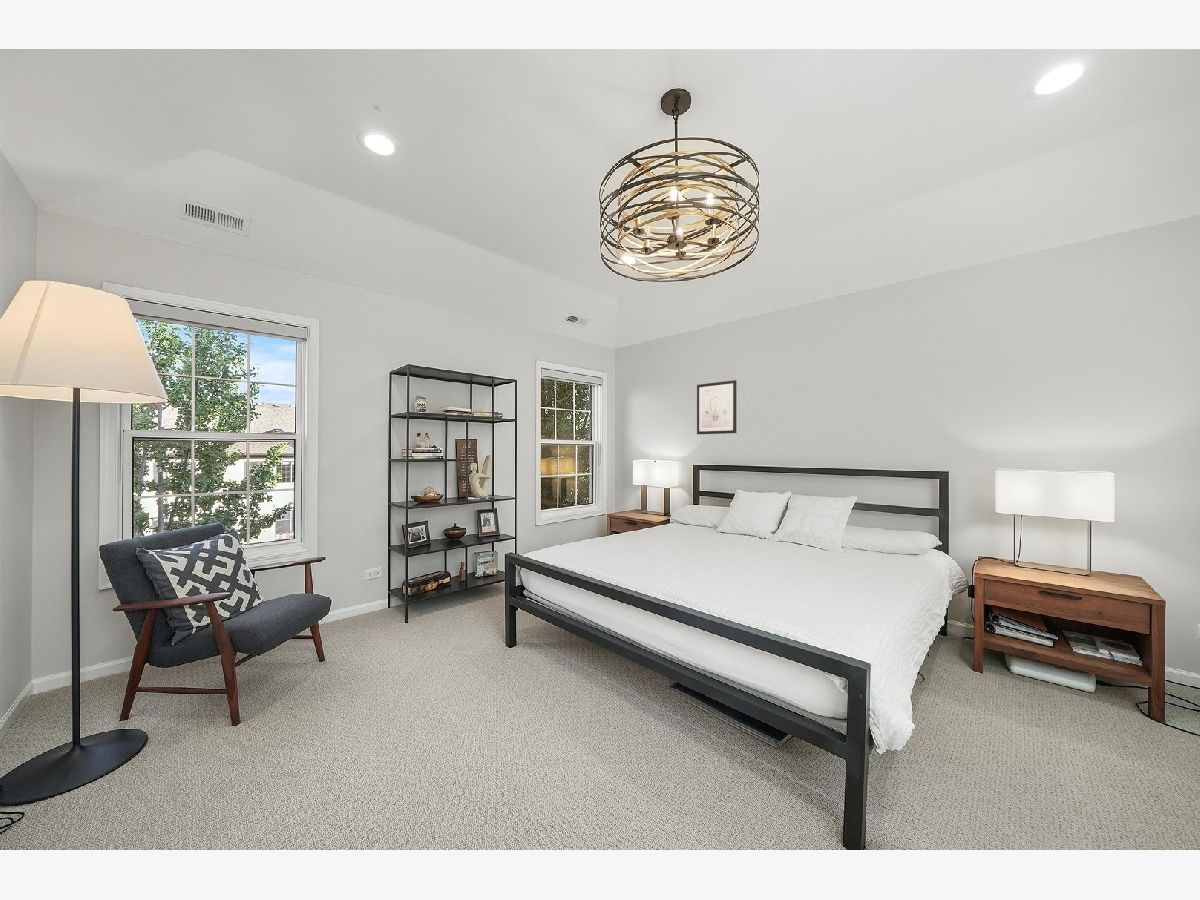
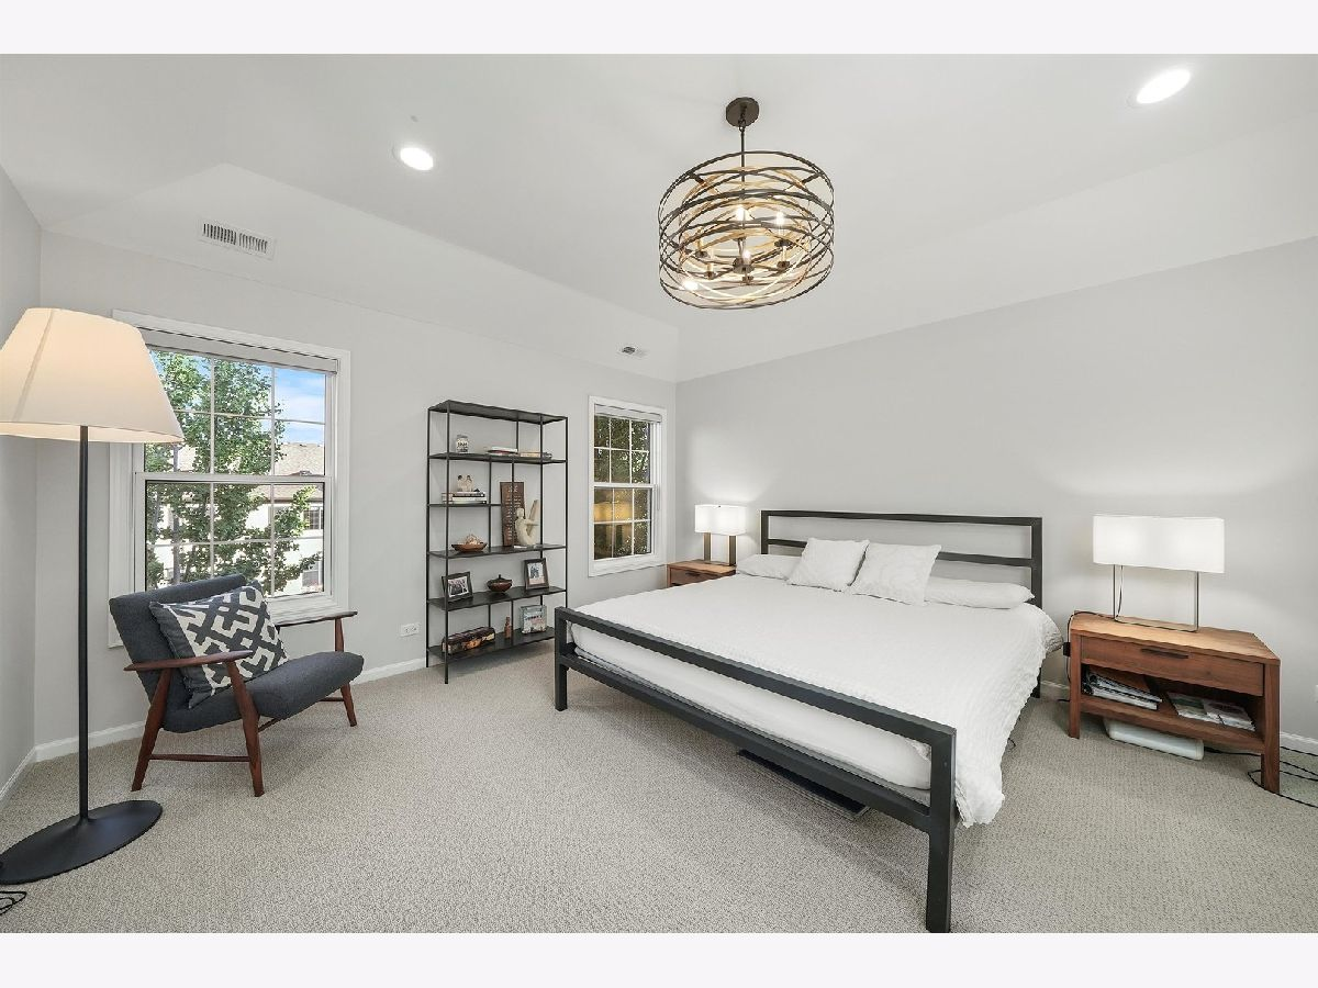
- wall art (716, 408)
